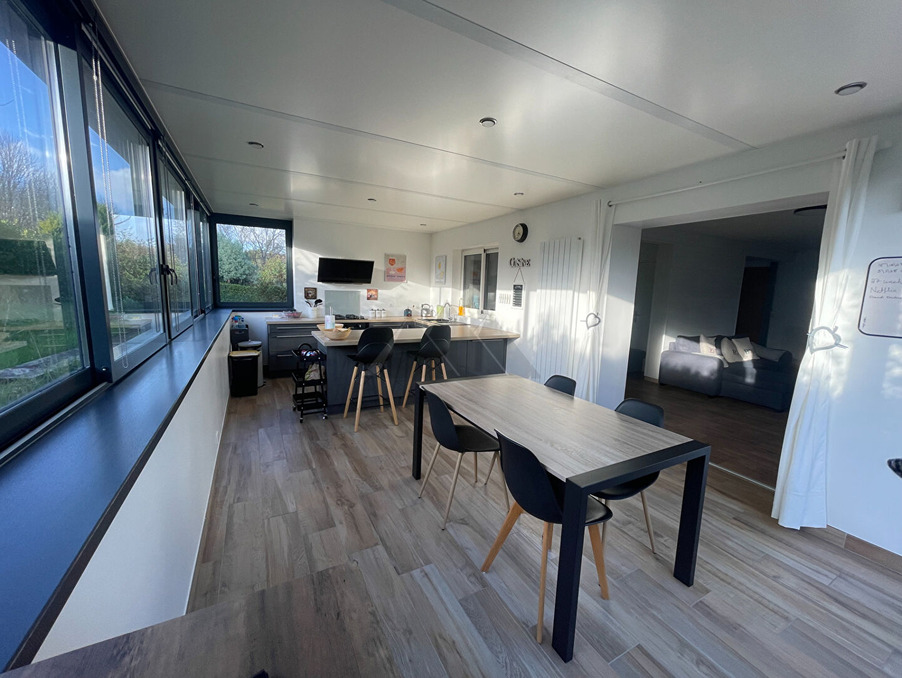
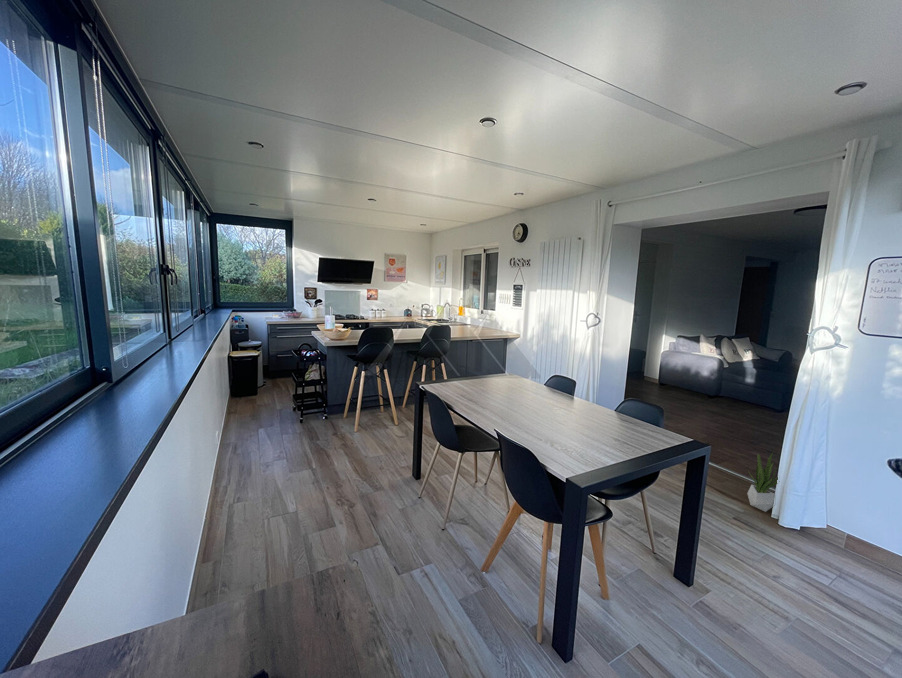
+ potted plant (765, 481)
